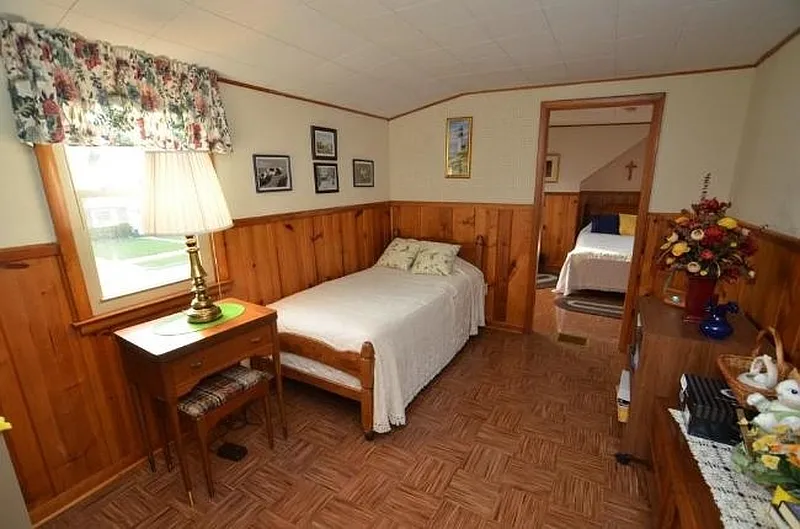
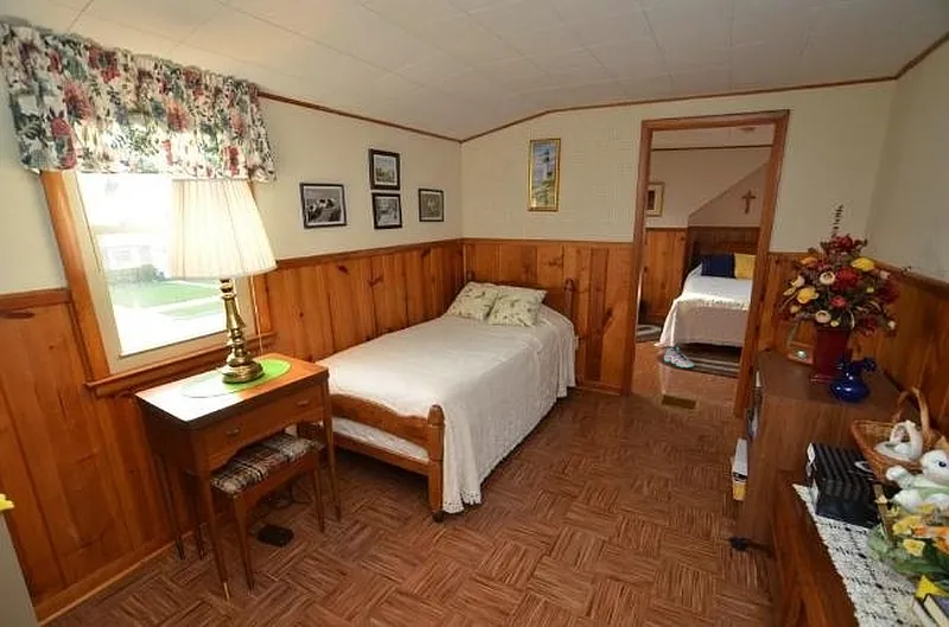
+ sneaker (679, 353)
